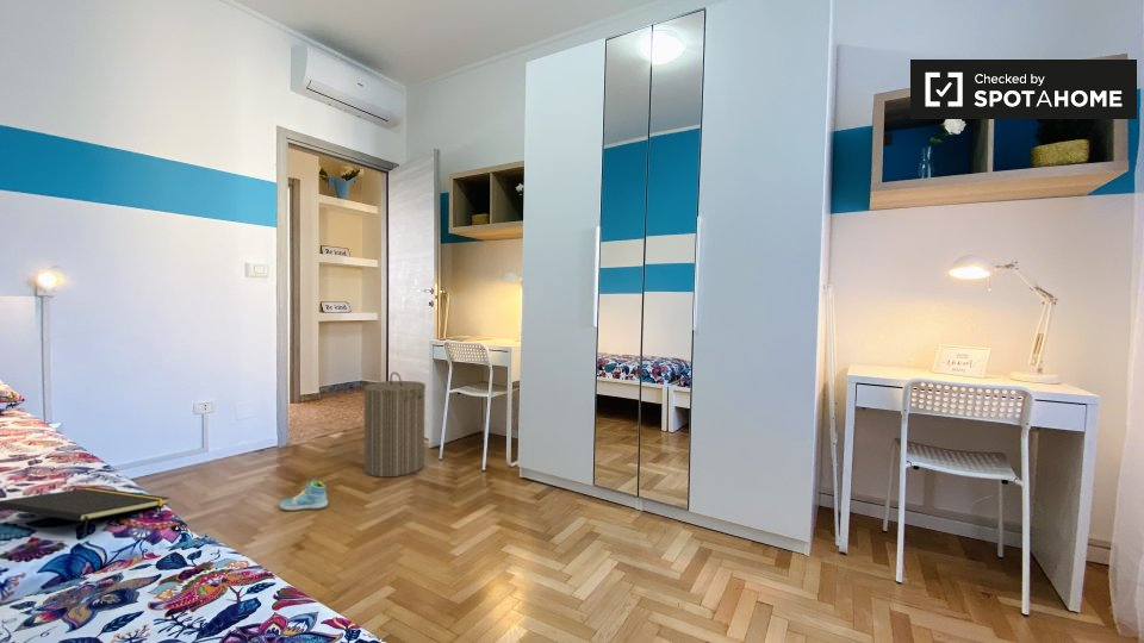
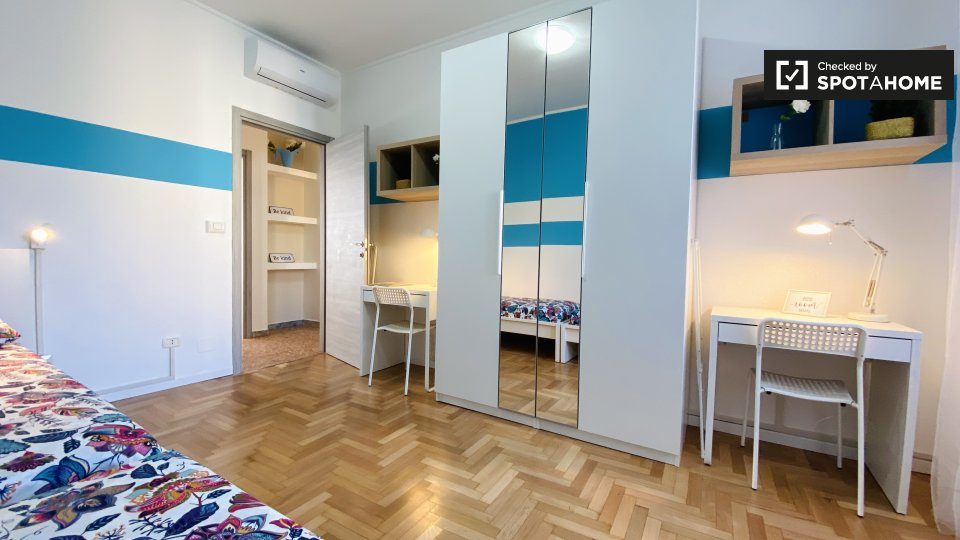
- sneaker (304, 493)
- notepad (87, 502)
- laundry hamper (394, 419)
